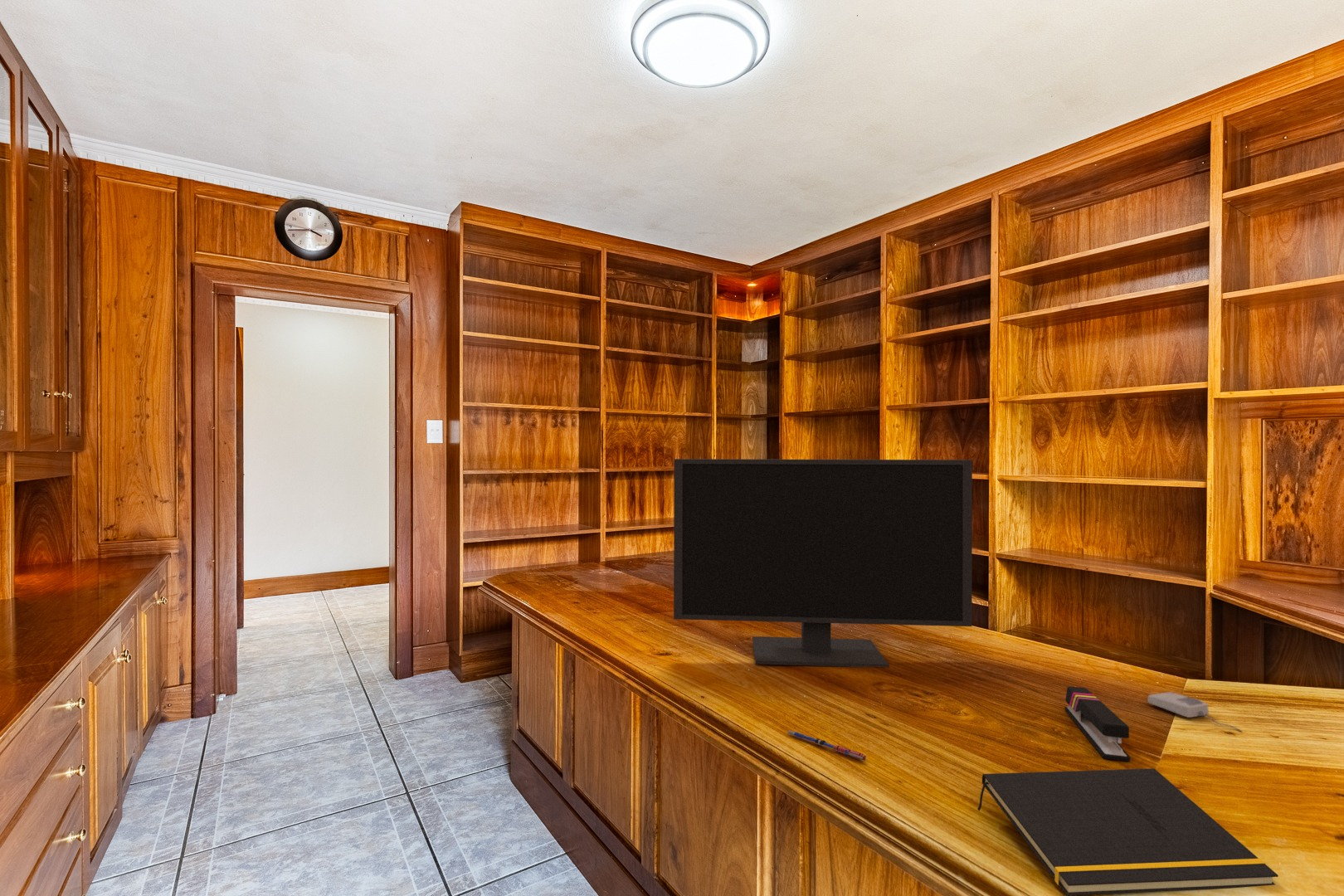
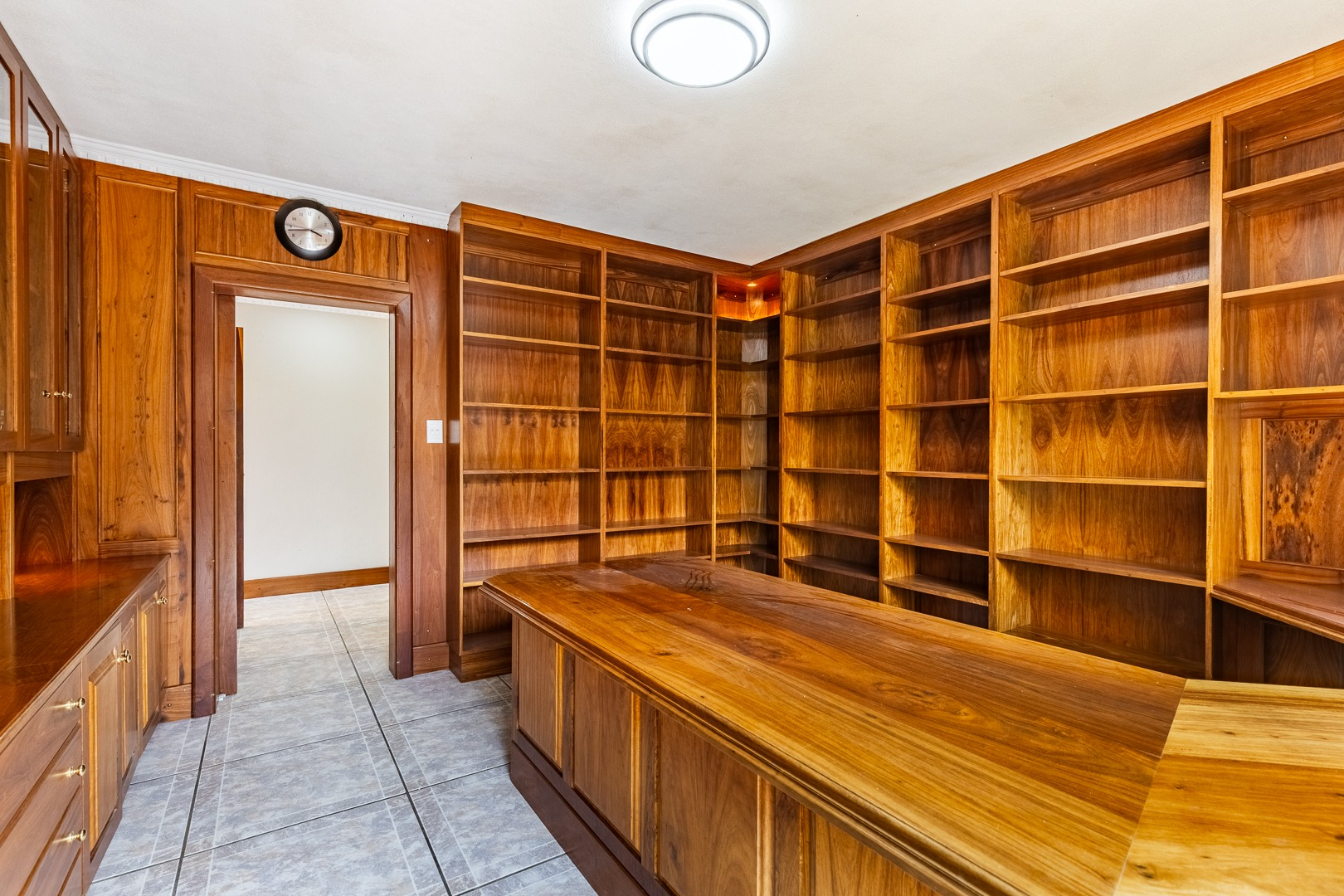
- monitor (816, 556)
- pen (825, 743)
- notepad (1115, 824)
- computer mouse (1195, 709)
- stapler (1094, 717)
